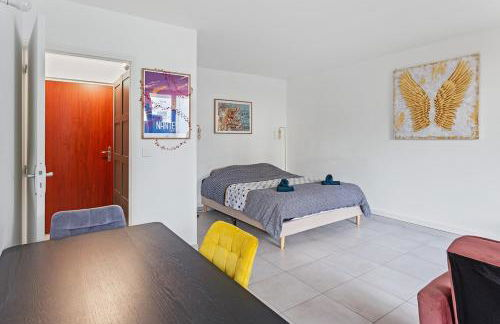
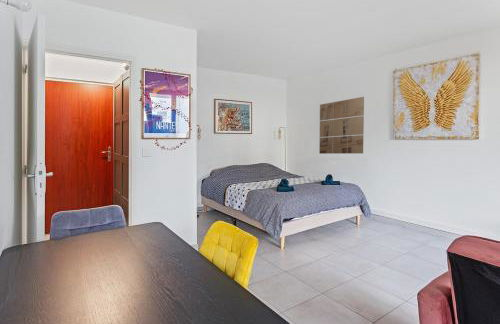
+ wall art (340, 127)
